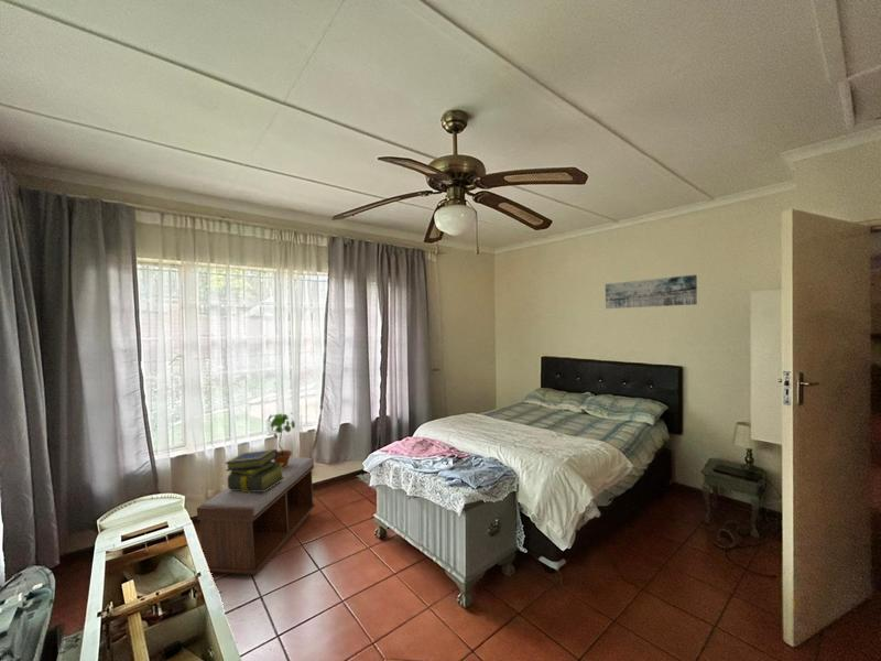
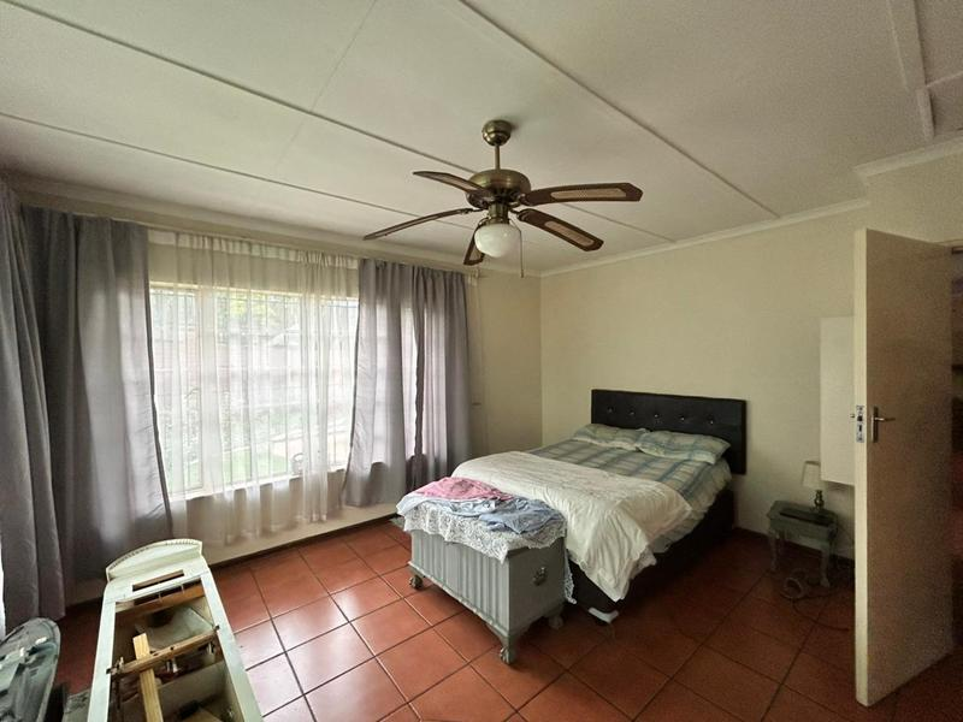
- wall art (646, 293)
- stack of books (253, 469)
- potted plant (280, 438)
- bench (265, 508)
